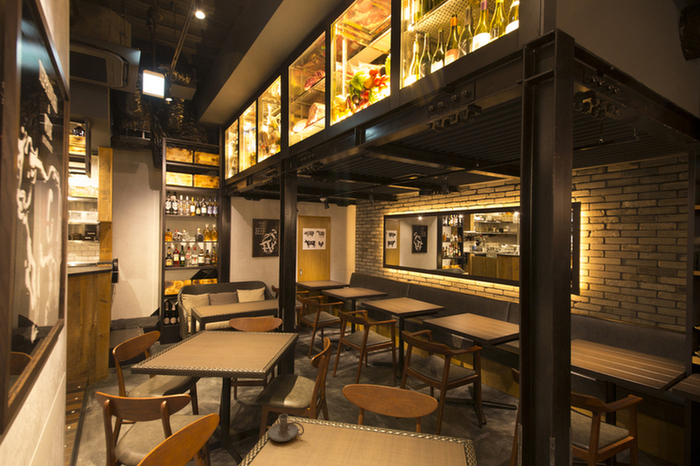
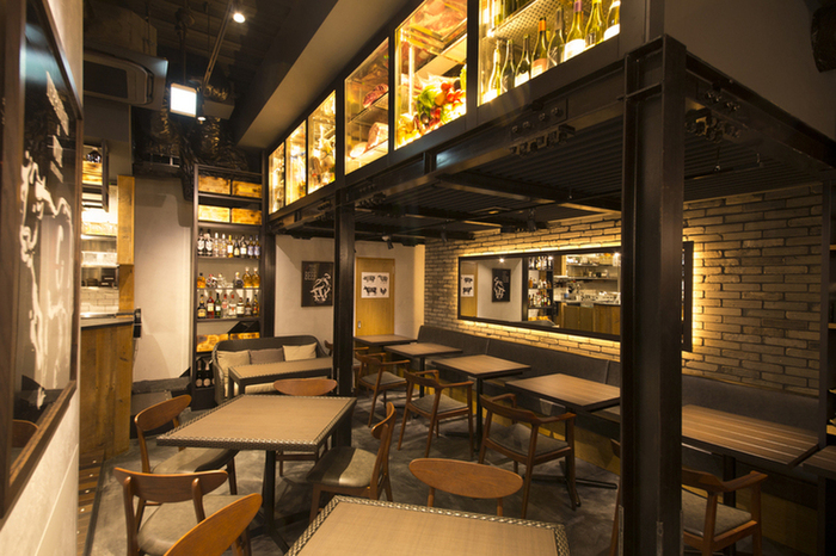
- candle holder (286, 426)
